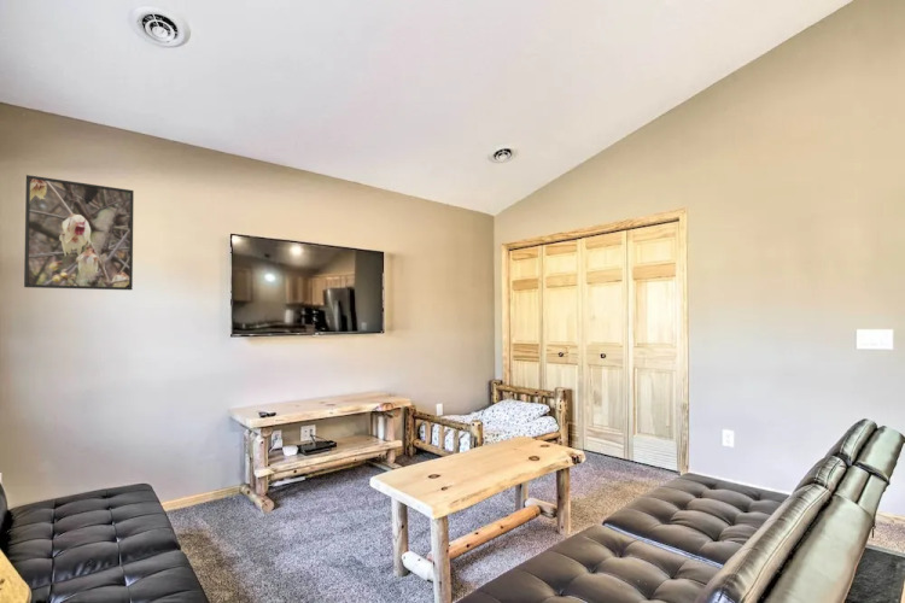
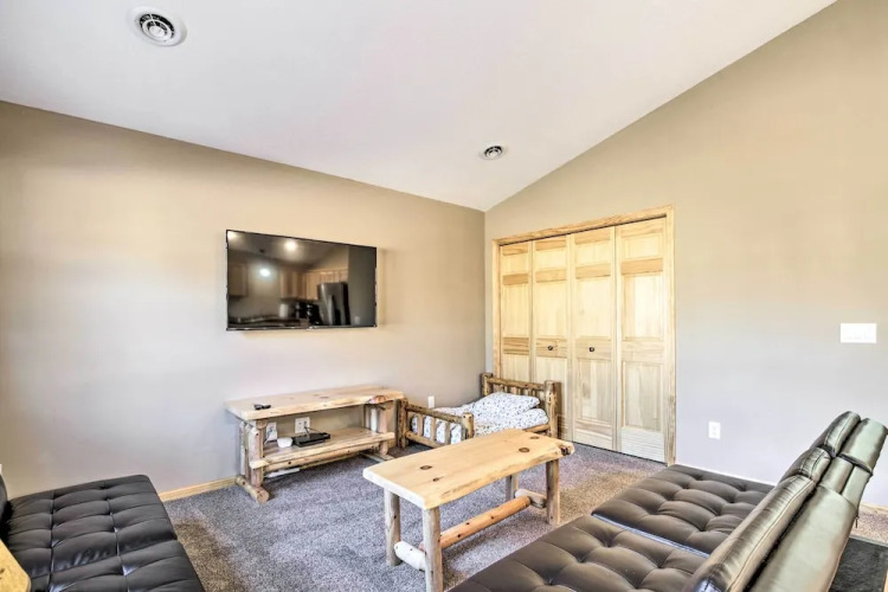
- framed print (82, 235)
